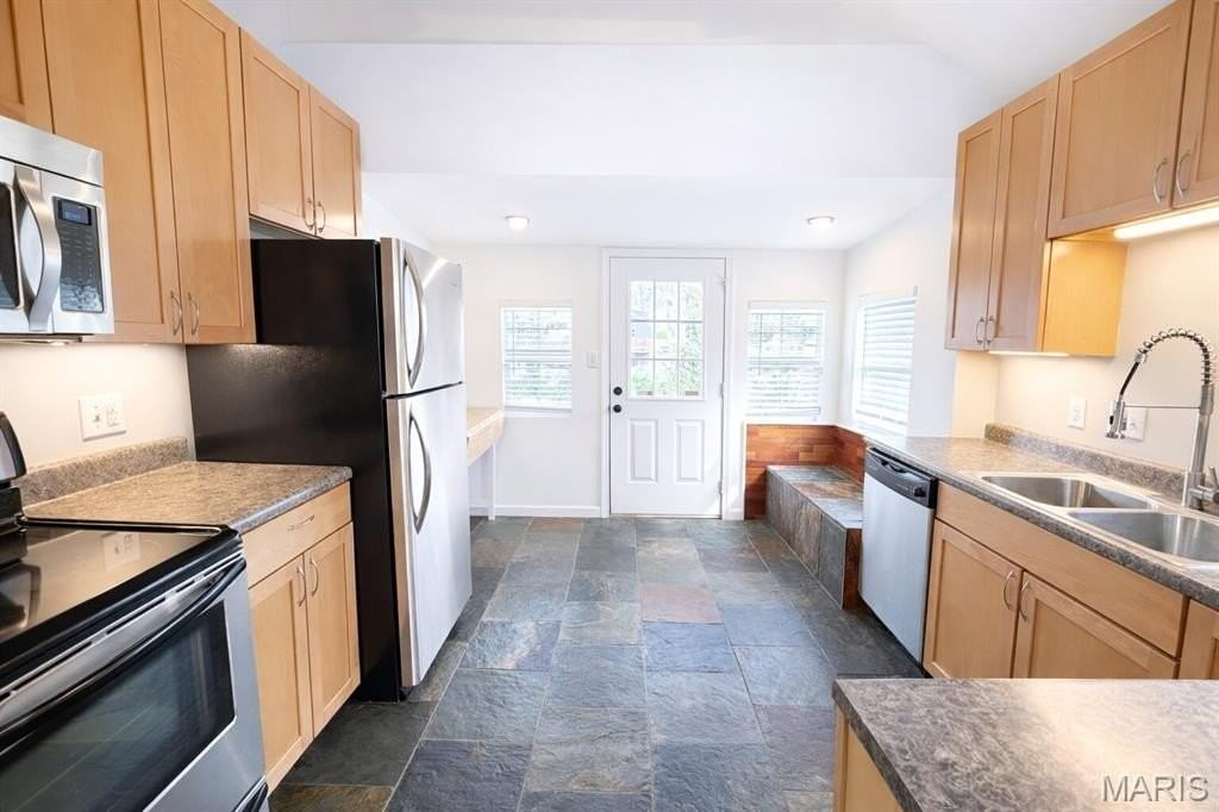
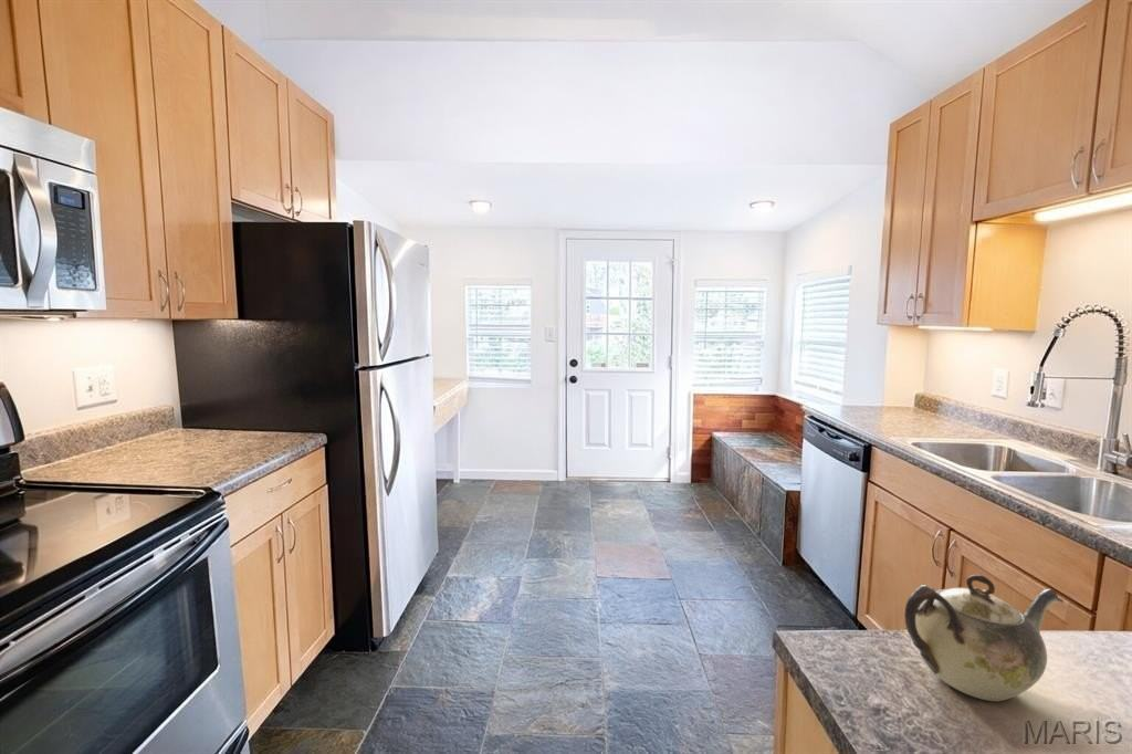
+ teapot (983, 627)
